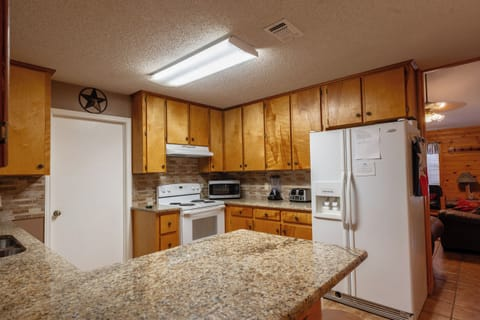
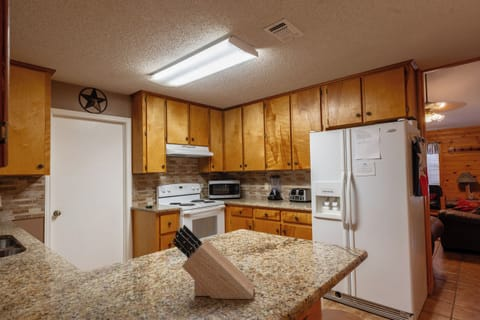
+ knife block (213, 259)
